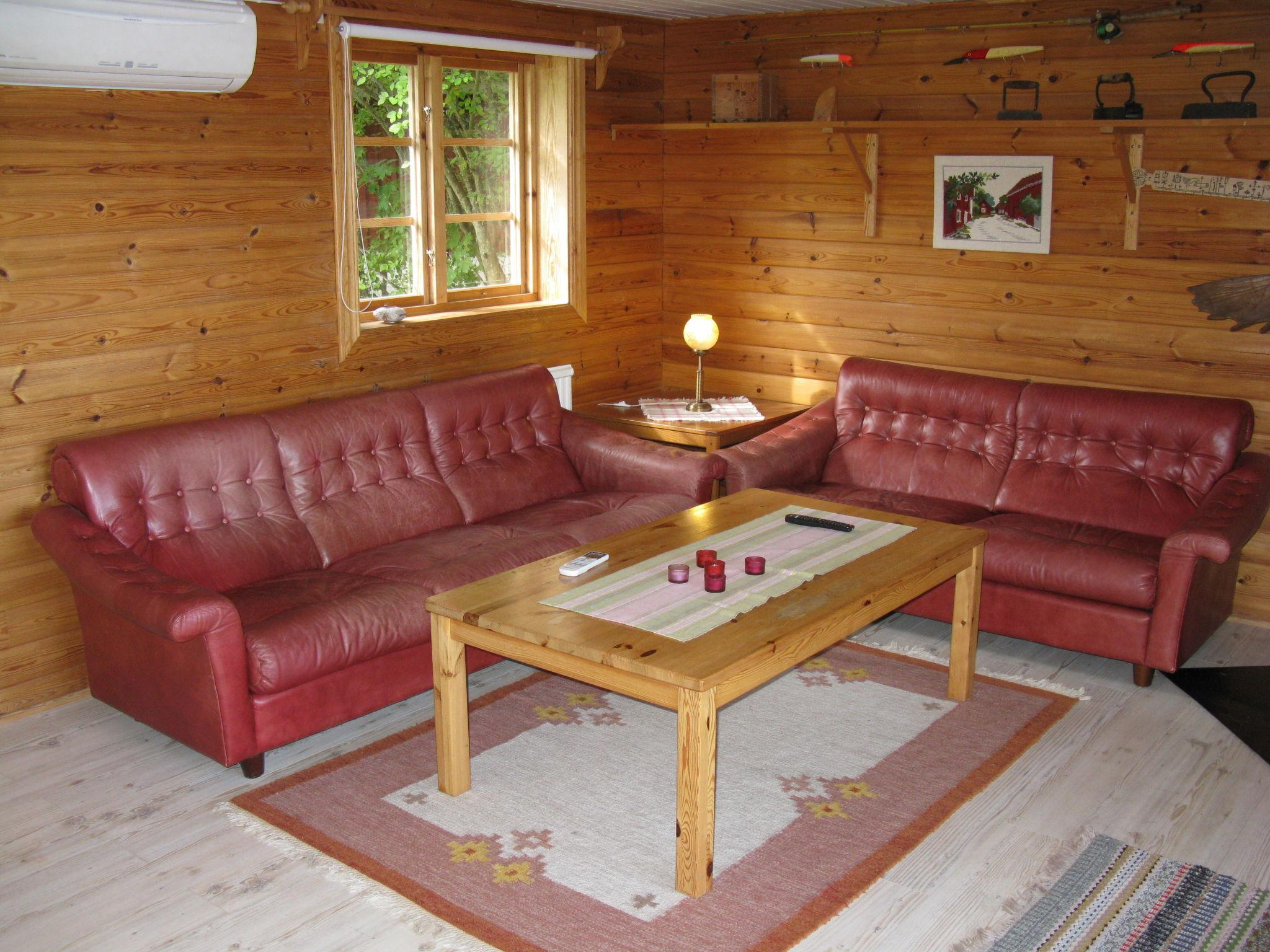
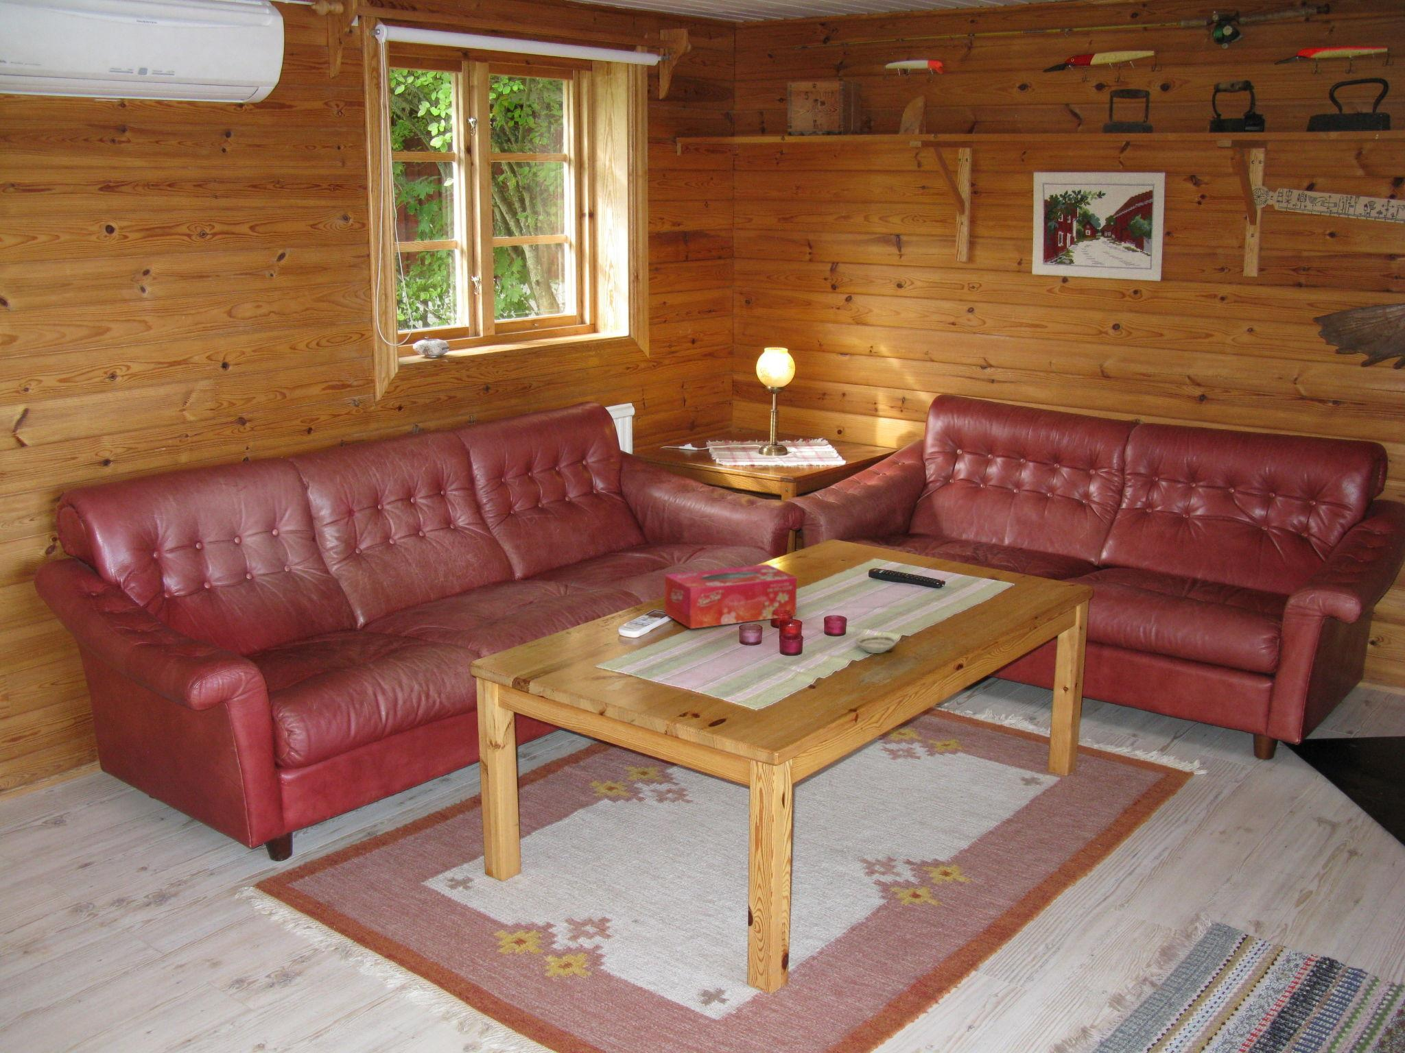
+ saucer (875, 645)
+ tissue box (730, 595)
